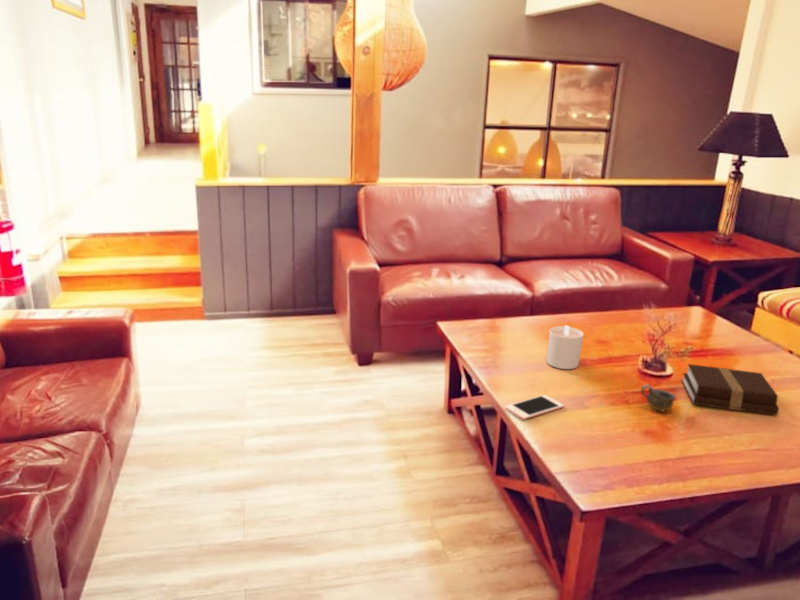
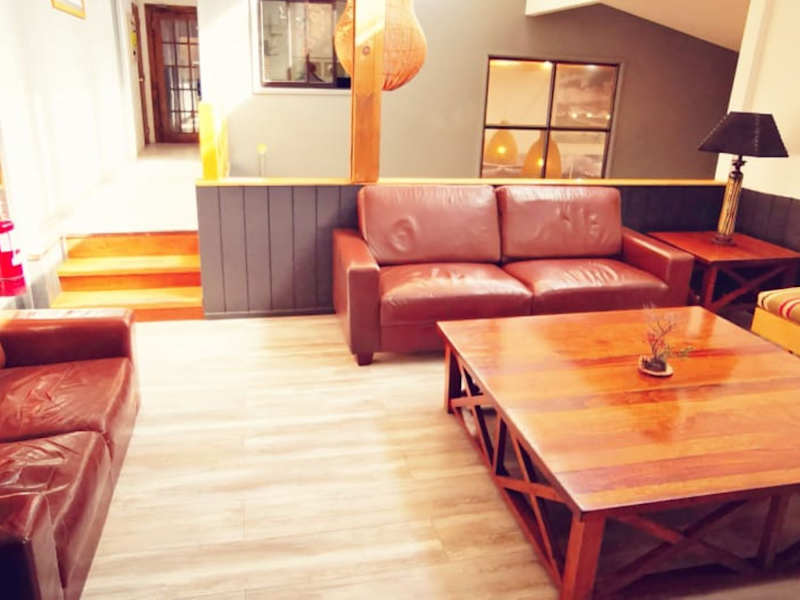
- cup (658, 396)
- cell phone (534, 406)
- candle (564, 344)
- book (728, 388)
